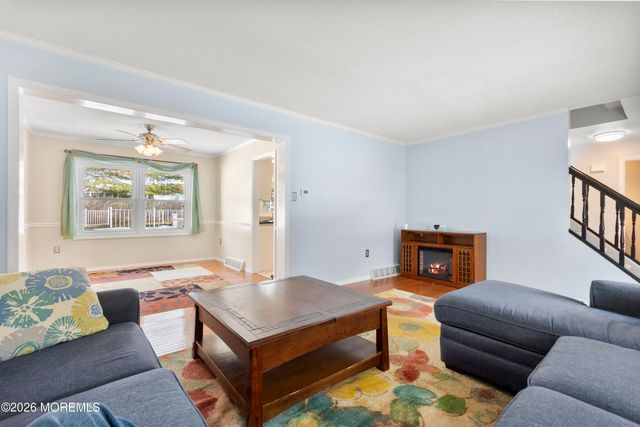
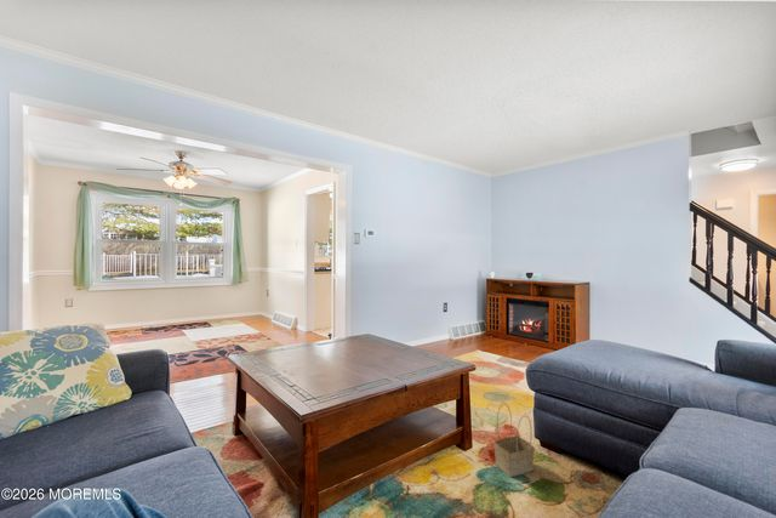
+ basket (513, 437)
